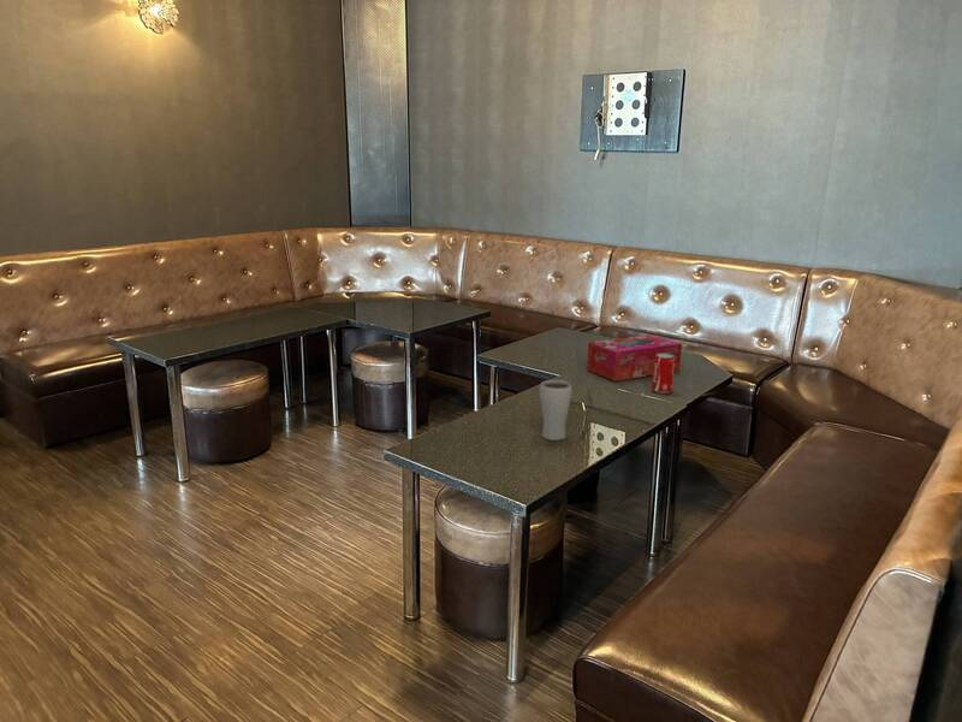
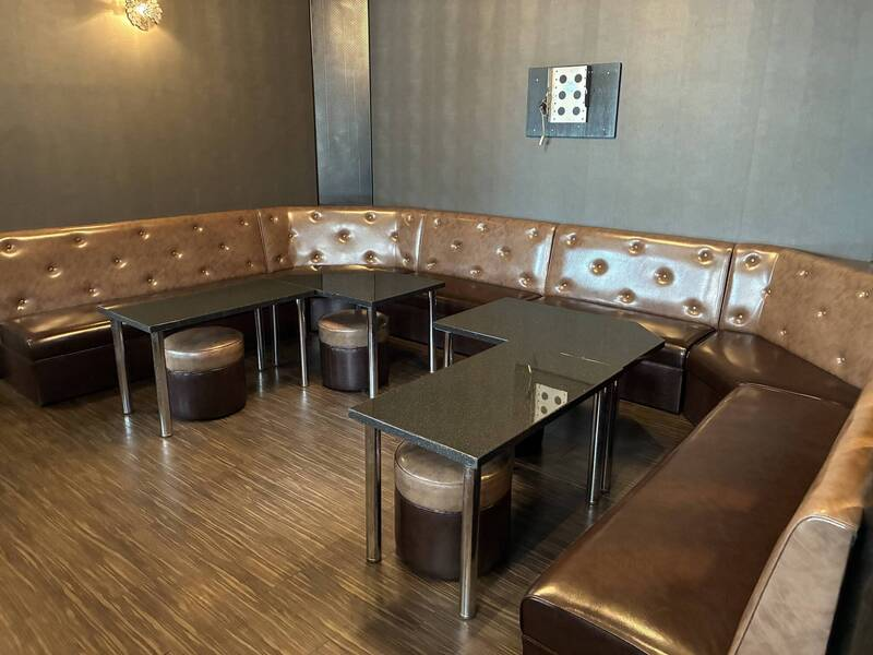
- drinking glass (554, 410)
- beverage can (663, 373)
- tissue box (634, 356)
